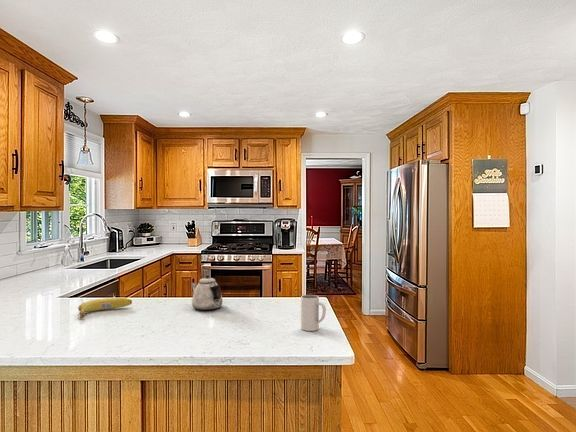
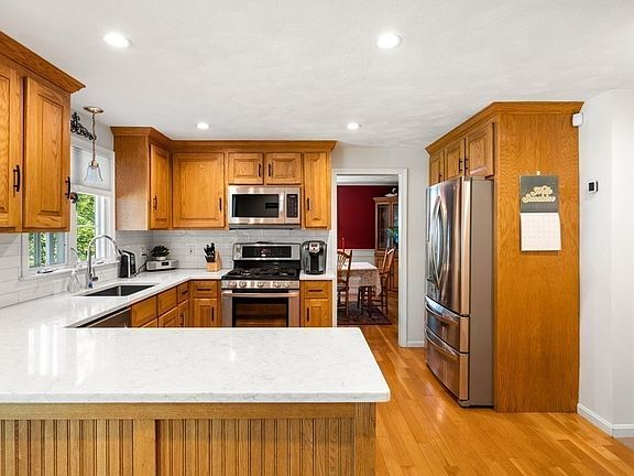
- fruit (101, 307)
- teapot (205, 291)
- mug (313, 313)
